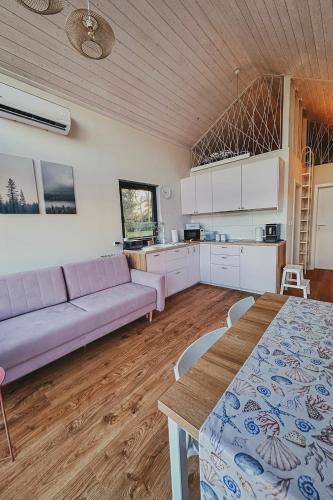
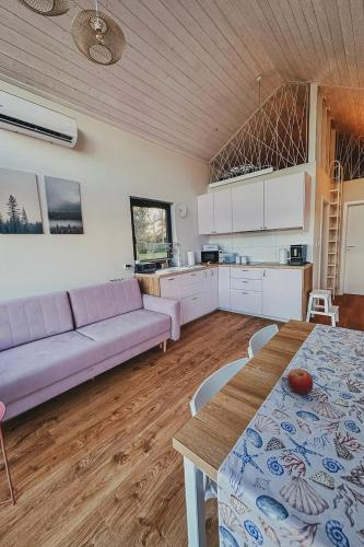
+ fruit (300, 381)
